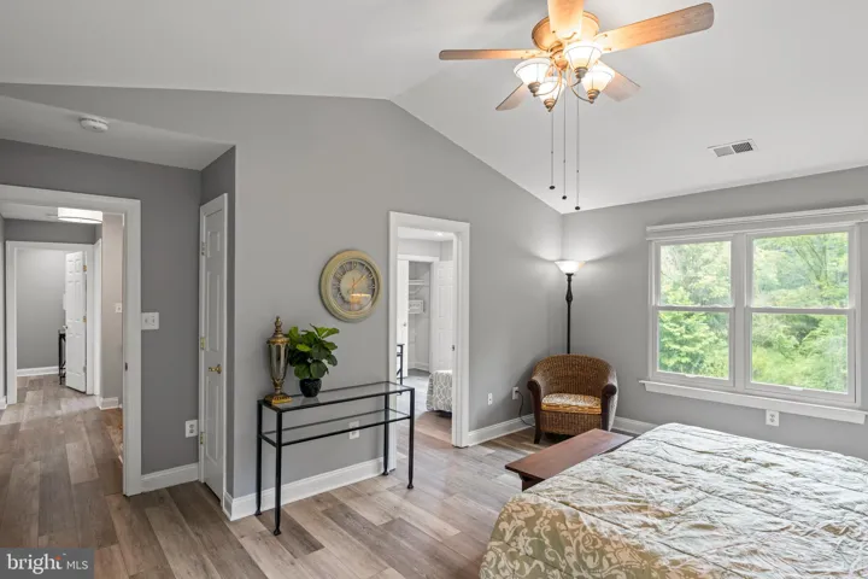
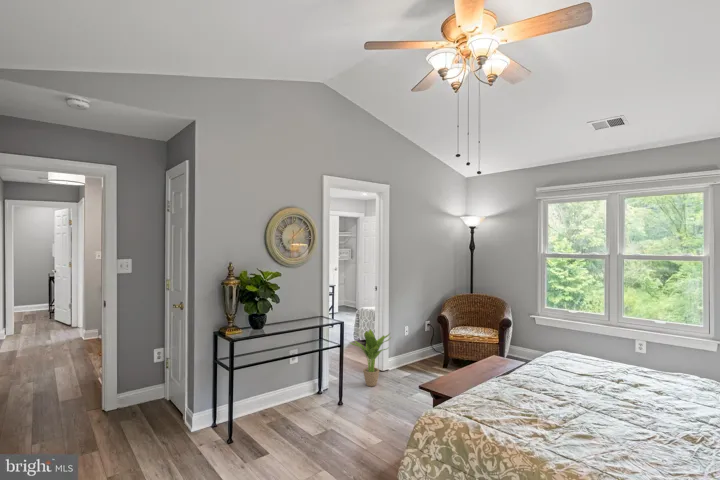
+ potted plant (375, 356)
